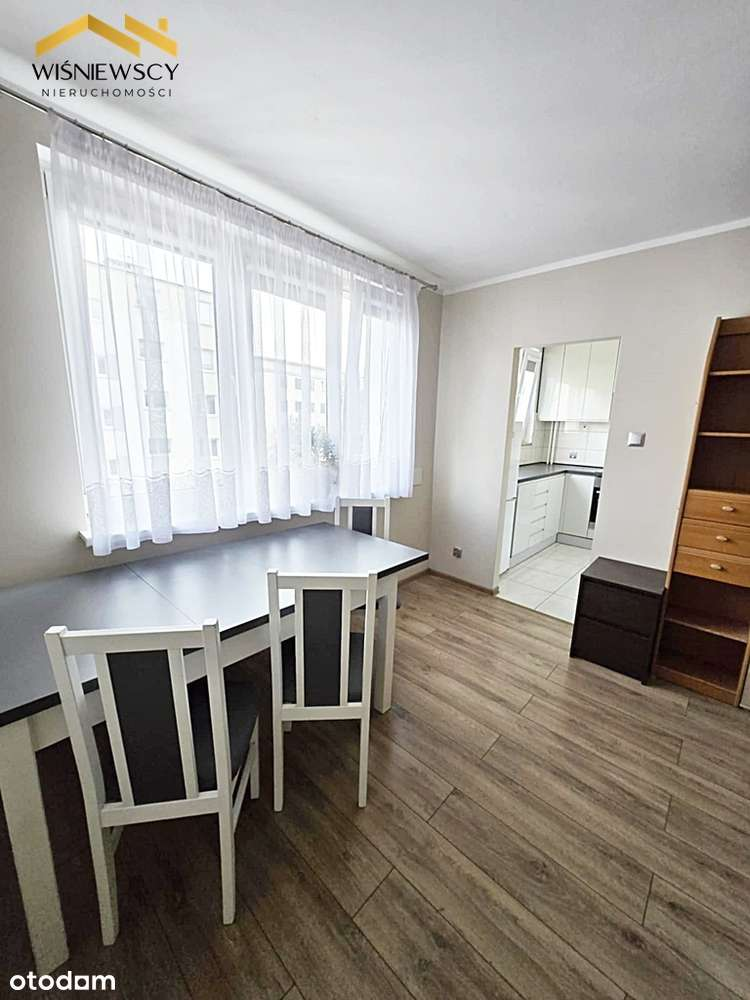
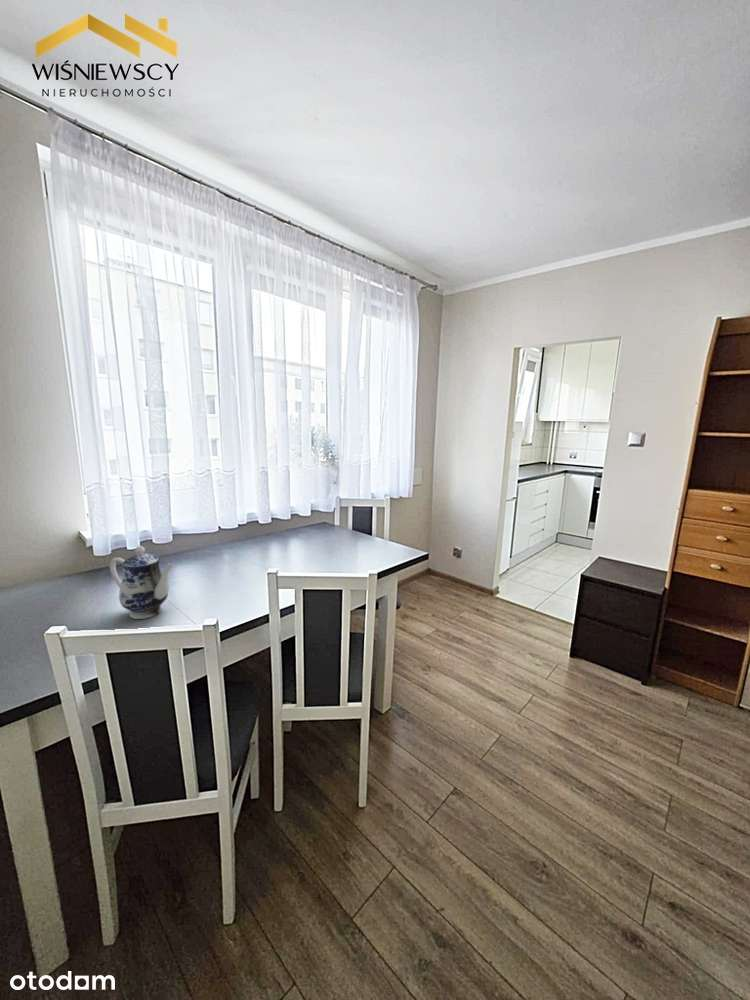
+ teapot (143, 579)
